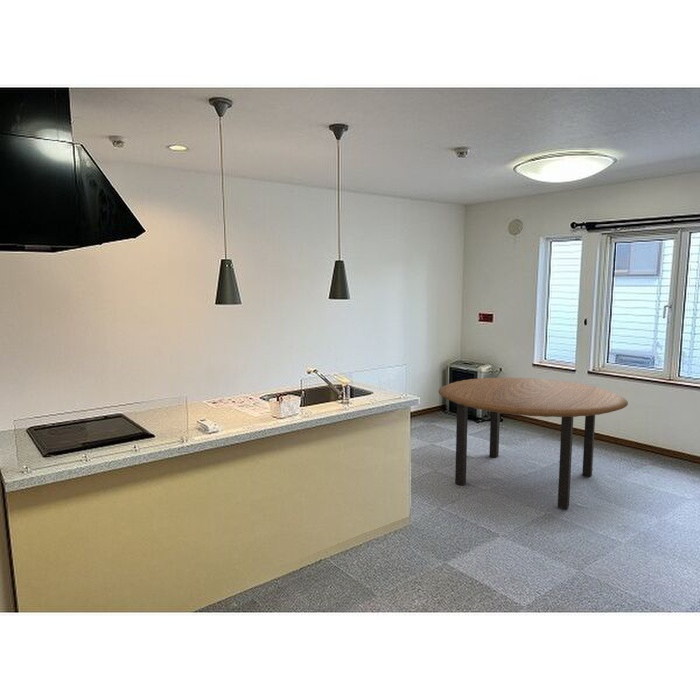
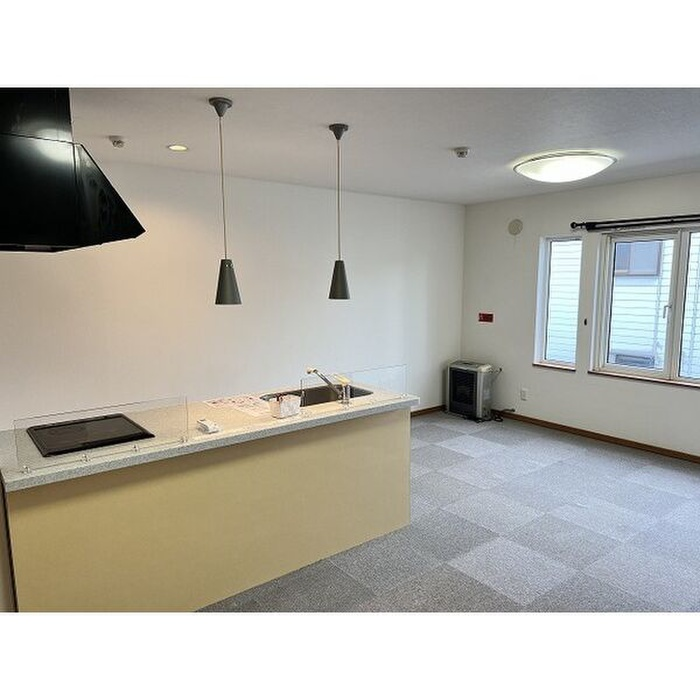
- dining table (526, 415)
